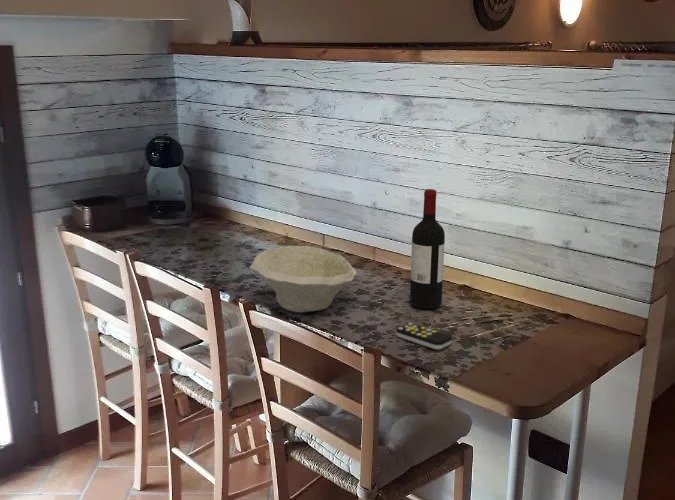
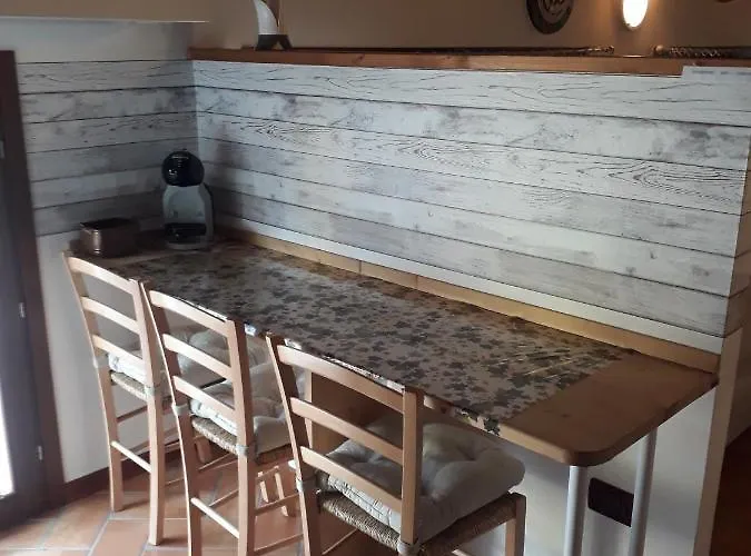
- bowl (305, 281)
- remote control (423, 335)
- wine bottle (427, 248)
